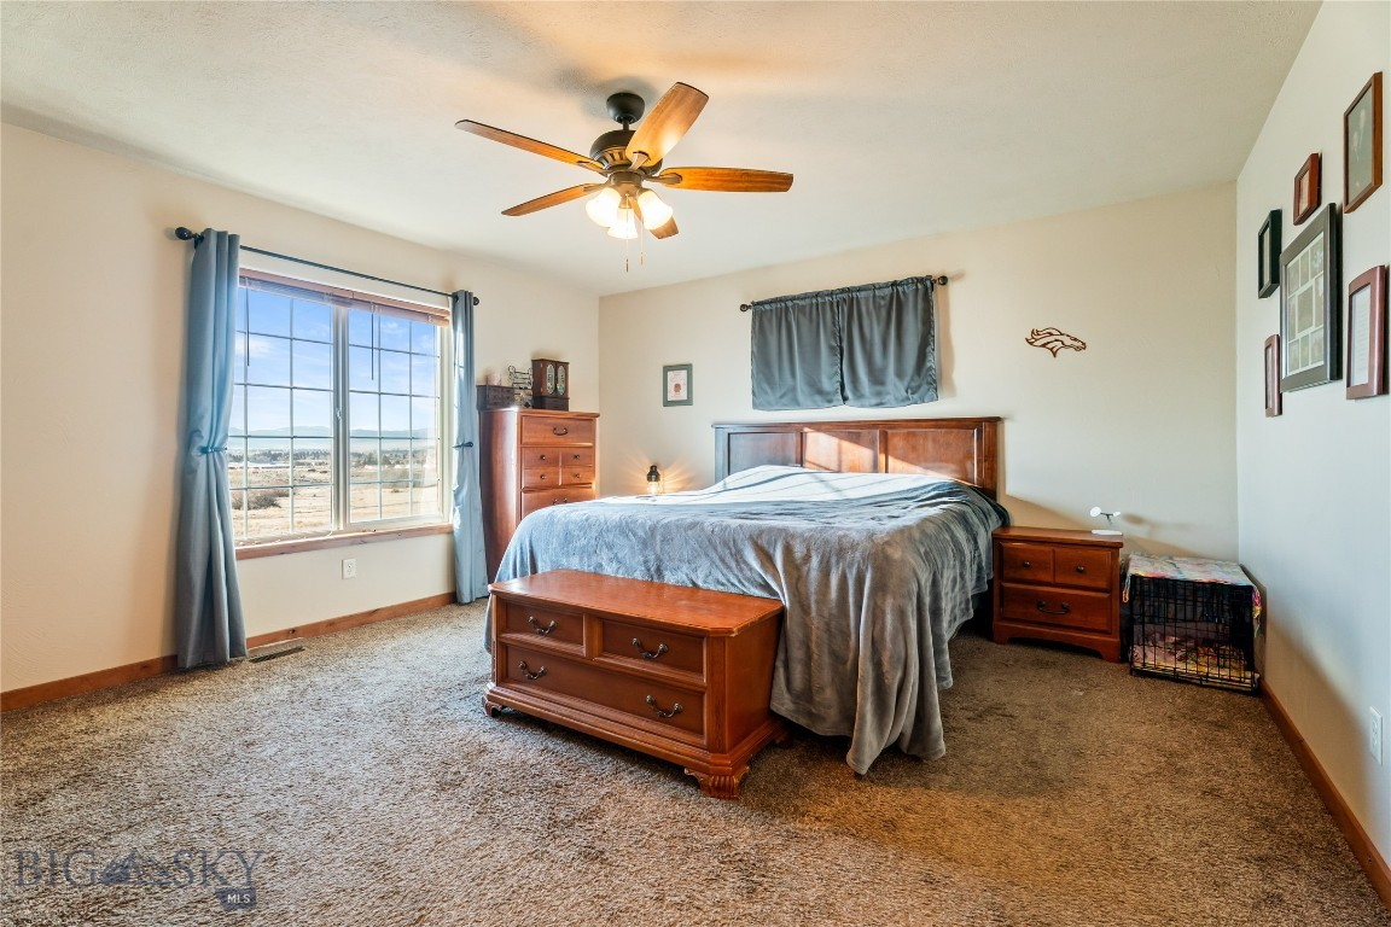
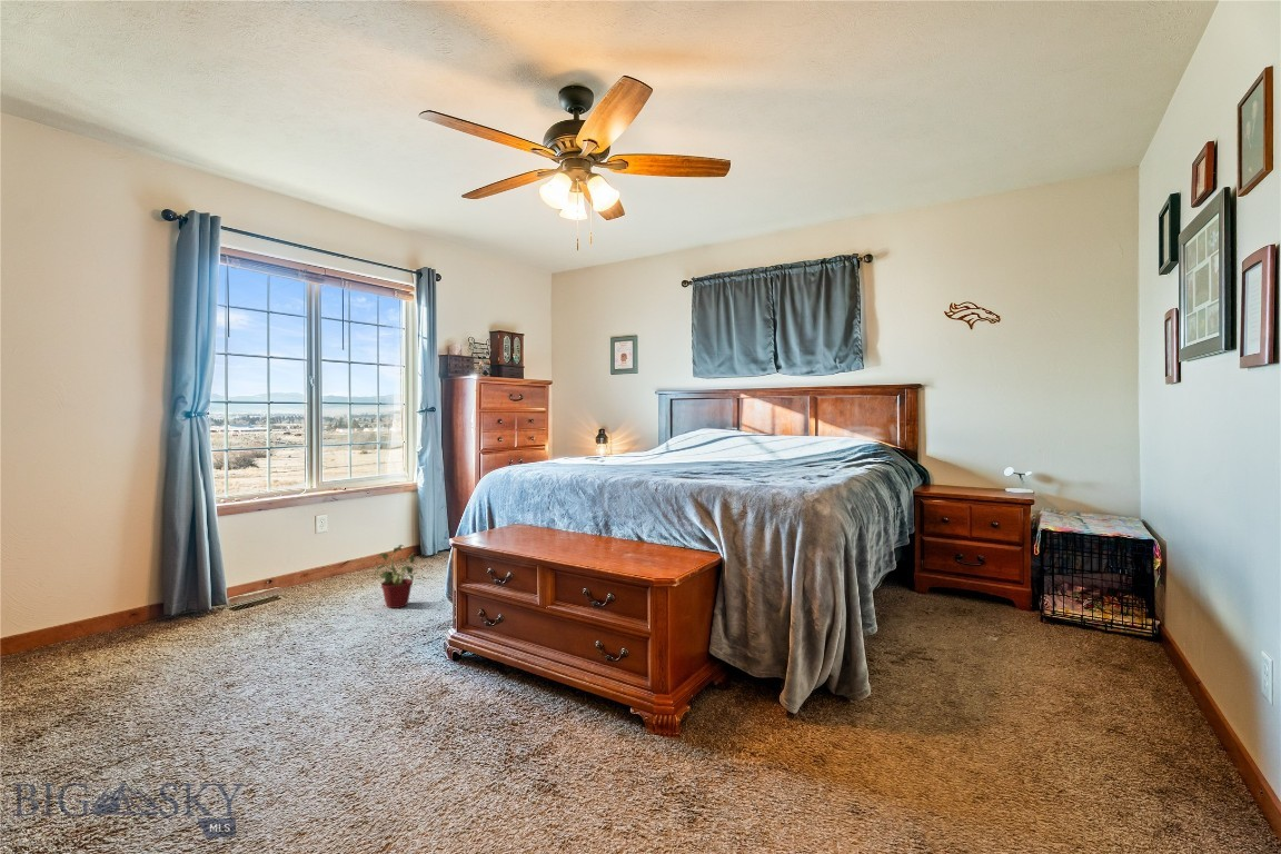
+ potted plant (400, 577)
